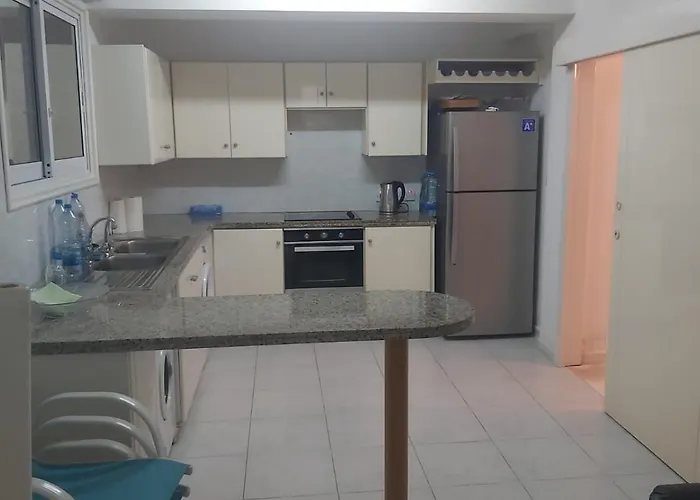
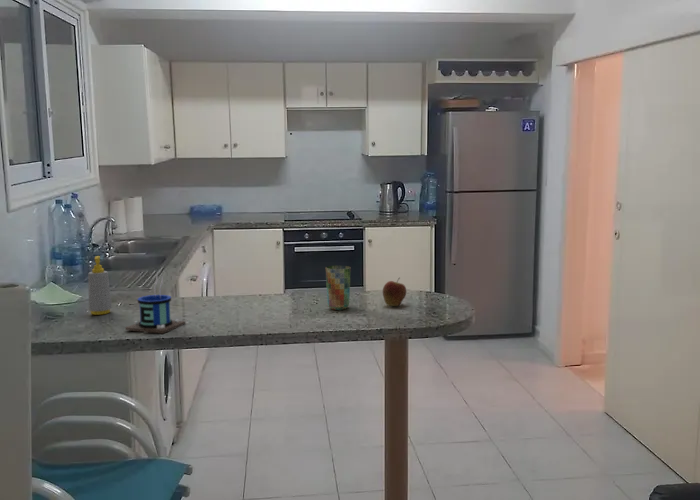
+ mug (156, 295)
+ soap bottle (98, 284)
+ fruit (394, 291)
+ cup (338, 287)
